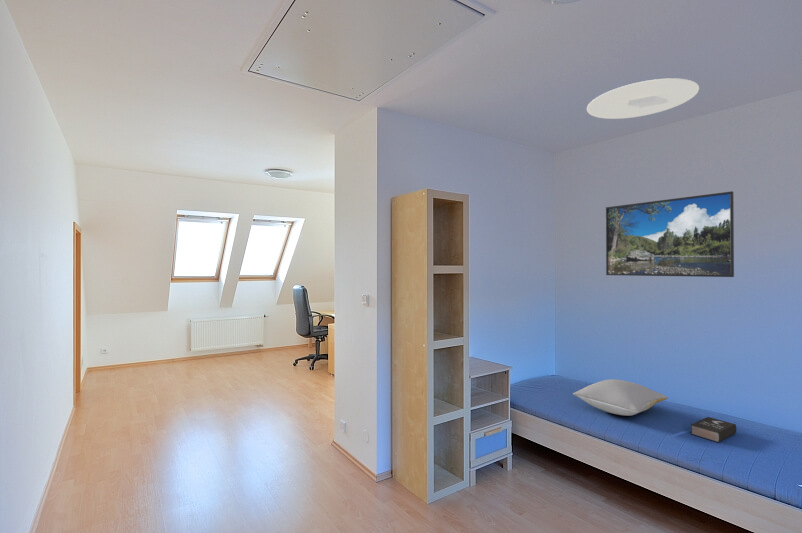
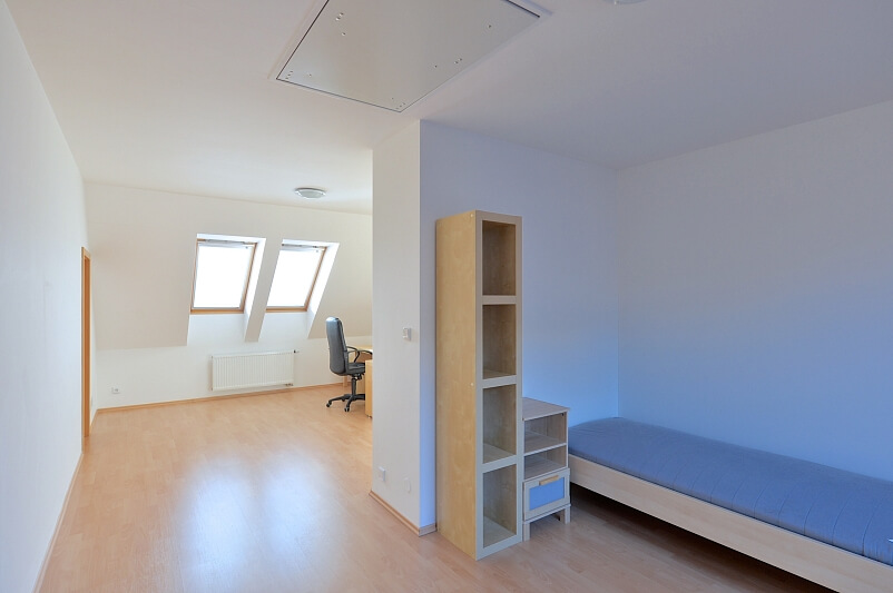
- ceiling light (639, 96)
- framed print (662, 238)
- book (713, 429)
- pillow (619, 395)
